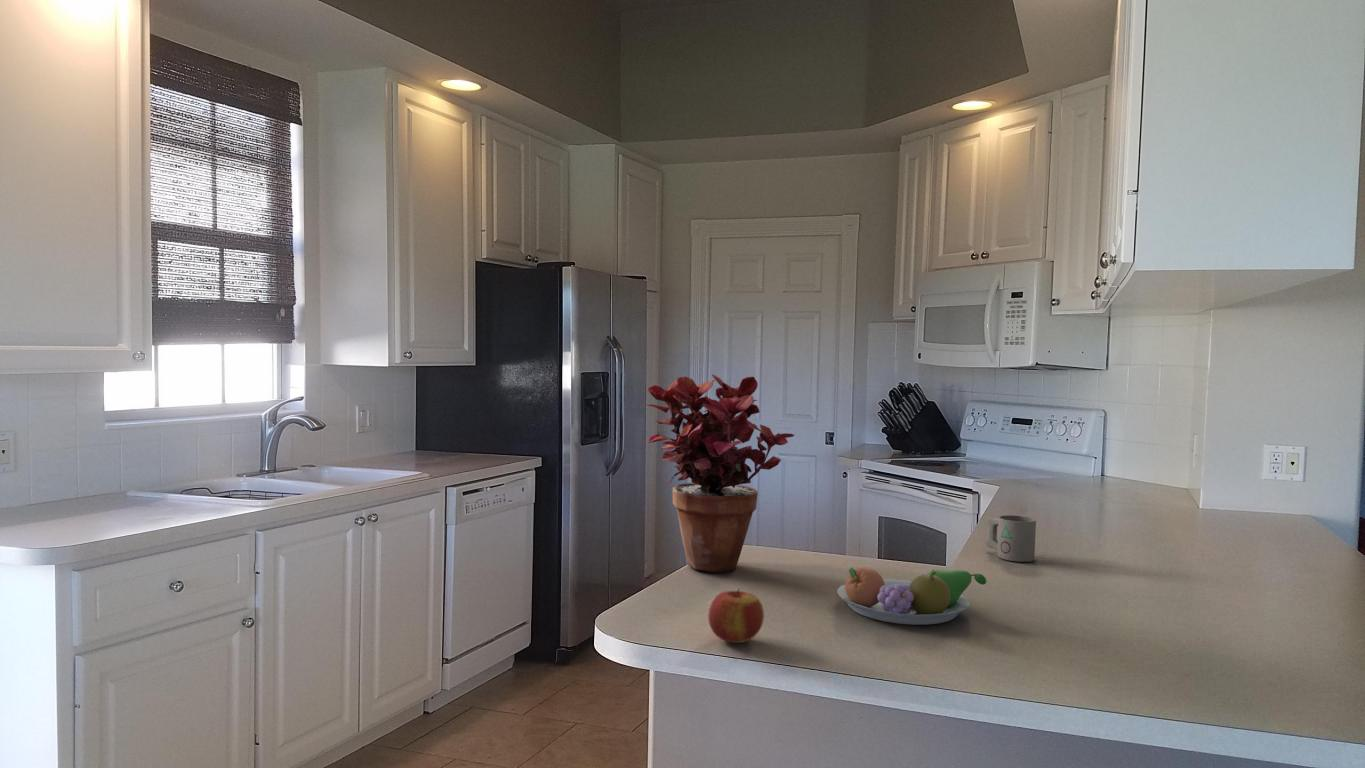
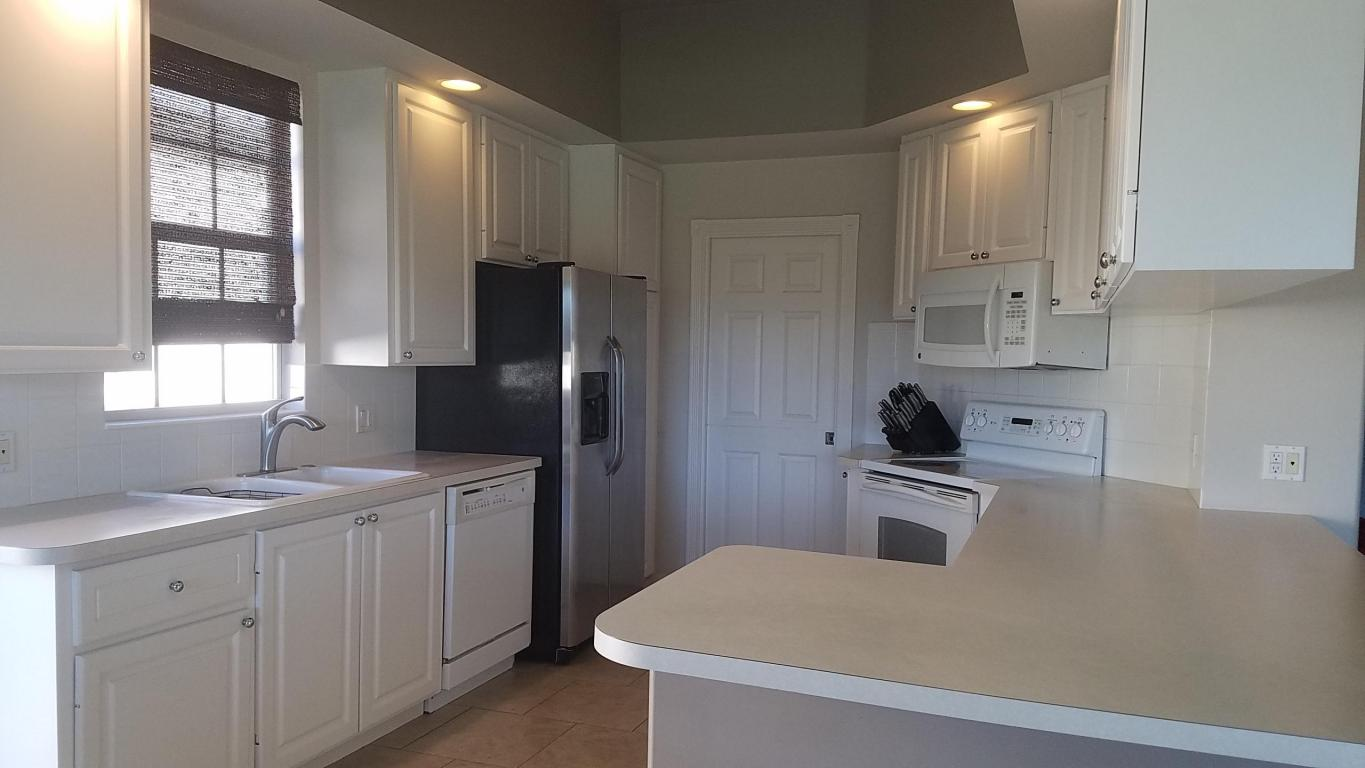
- potted plant (715, 473)
- apple (736, 615)
- fruit bowl (908, 584)
- mug (1008, 536)
